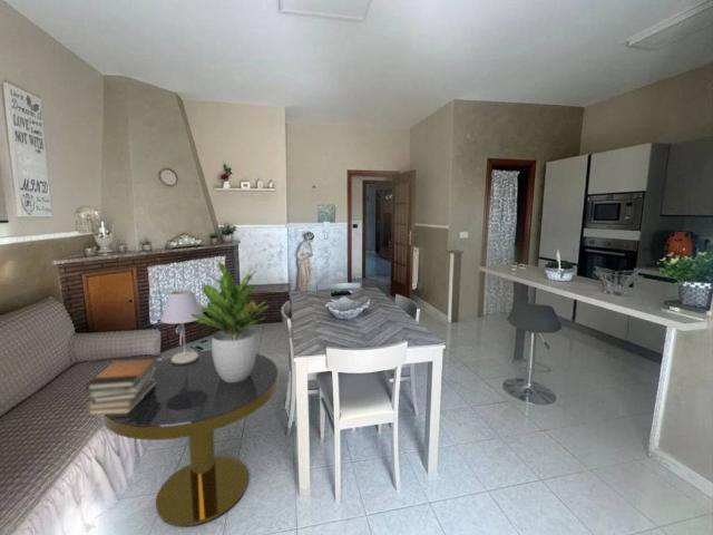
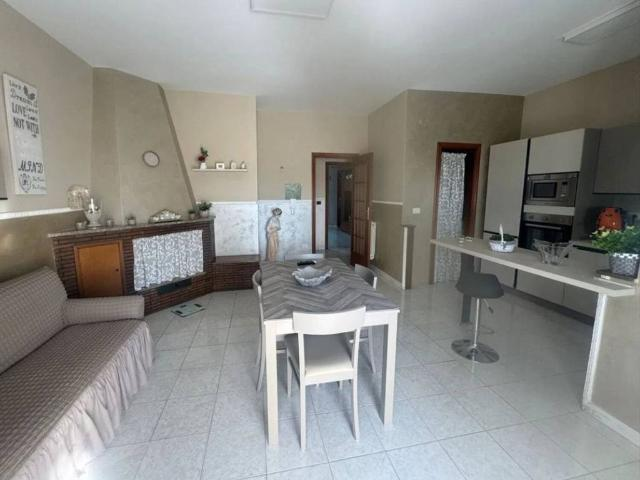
- table lamp (183, 325)
- potted plant (236, 319)
- book stack (125, 382)
- side table (201, 435)
